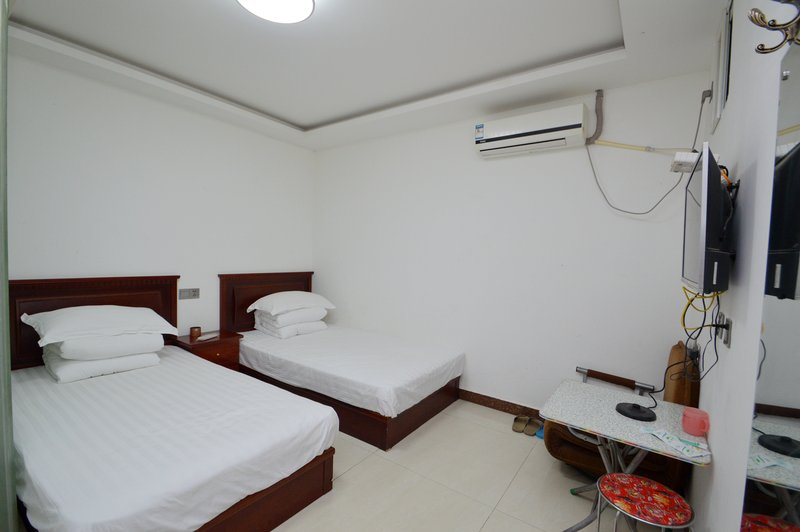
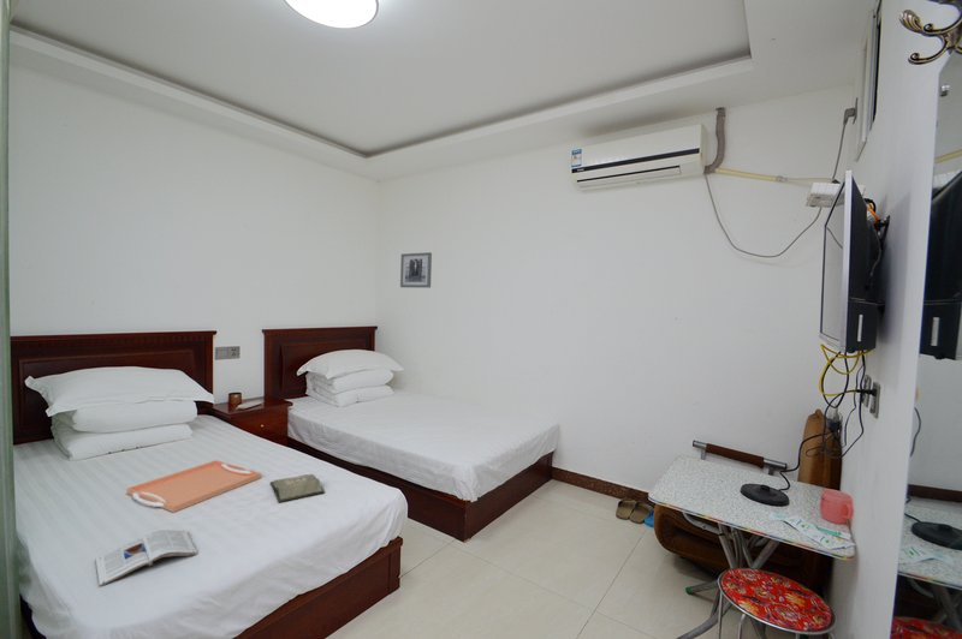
+ serving tray (197, 482)
+ hardback book (296, 483)
+ magazine (147, 550)
+ wall art (415, 270)
